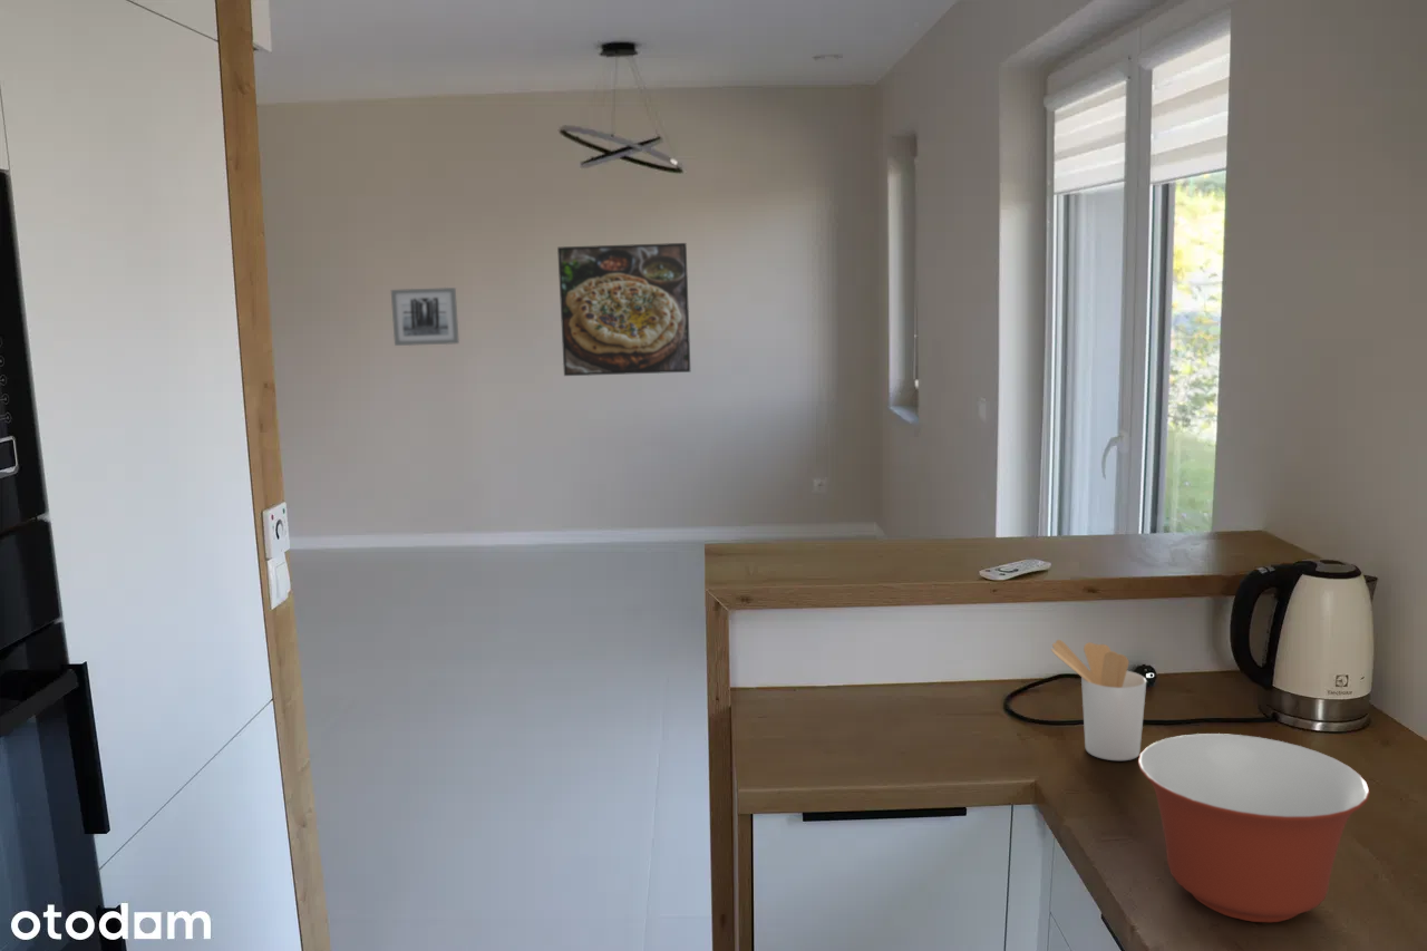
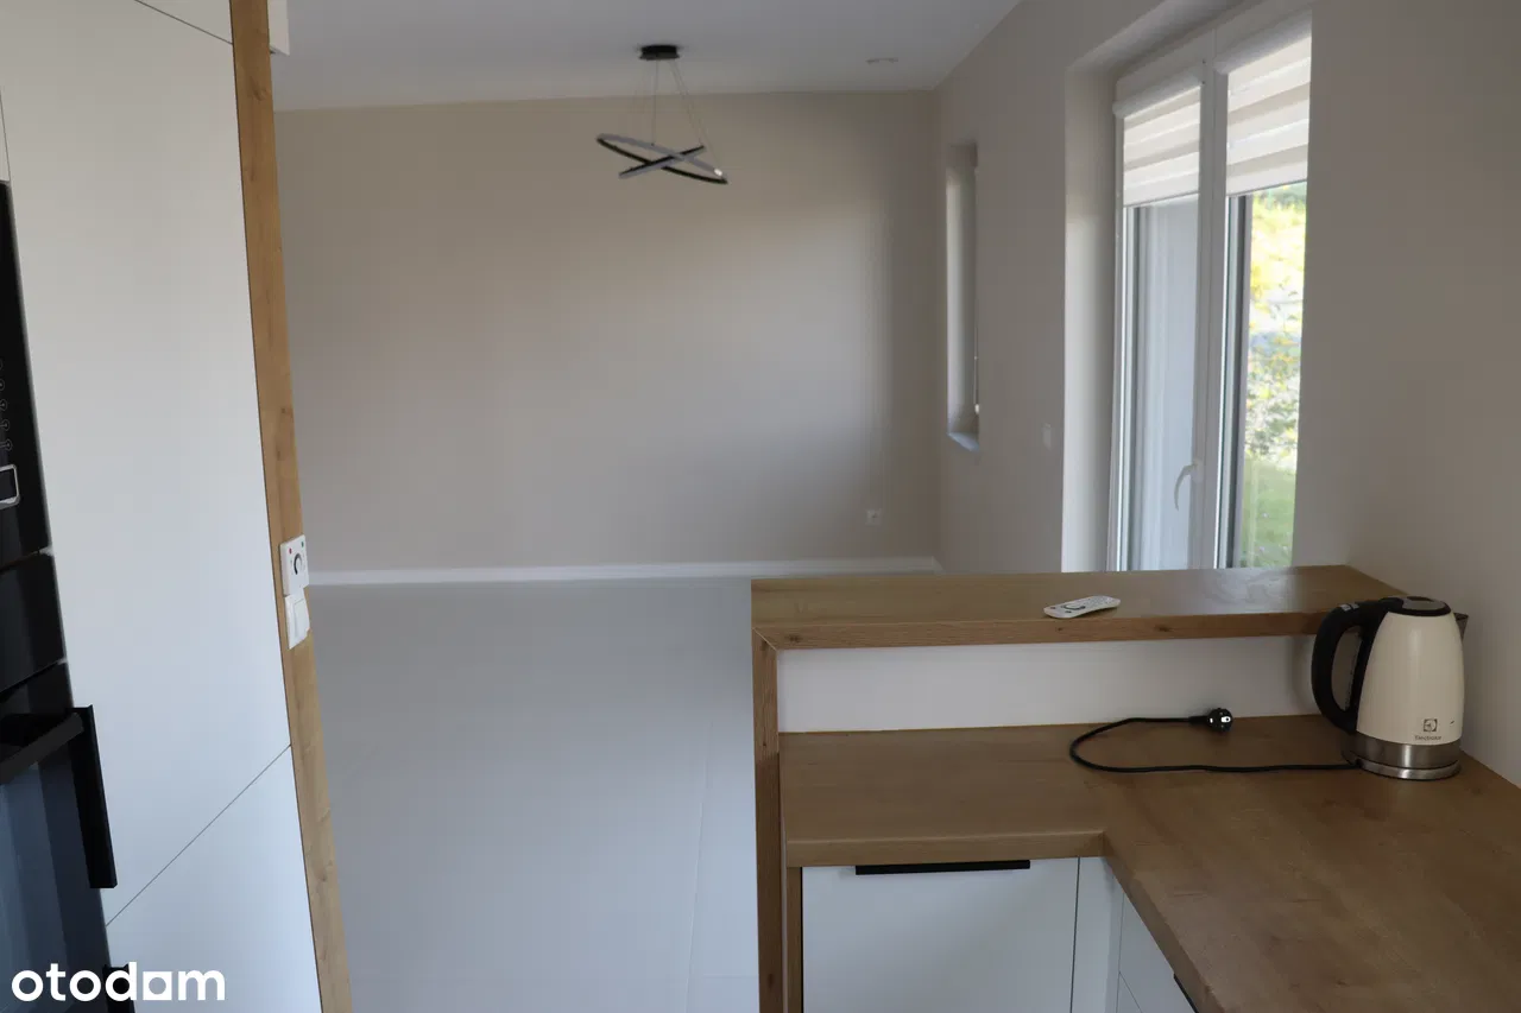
- utensil holder (1096, 696)
- wall art (425, 317)
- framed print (624, 310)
- mixing bowl (1246, 833)
